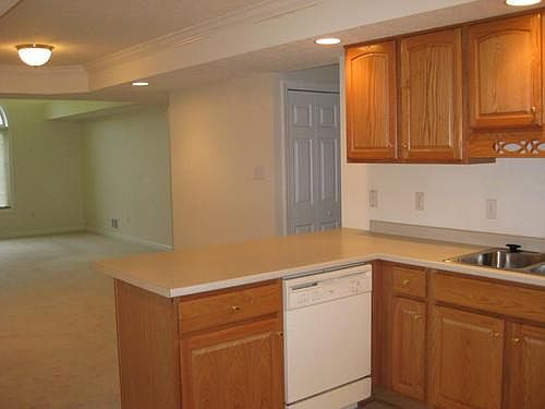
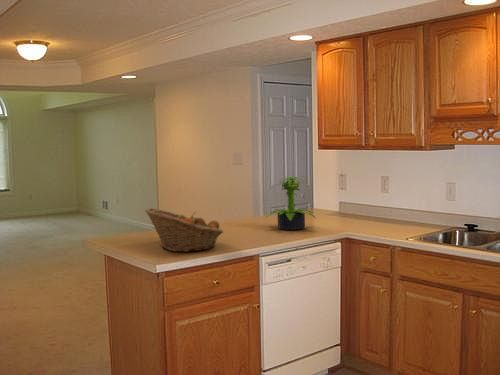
+ potted plant (289, 202)
+ fruit basket (183, 227)
